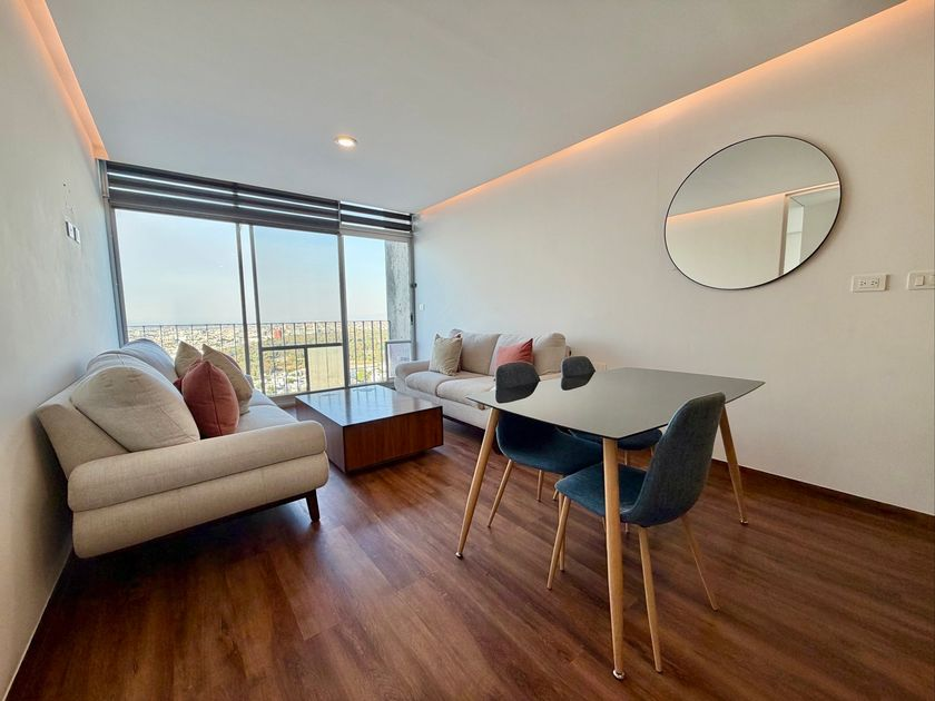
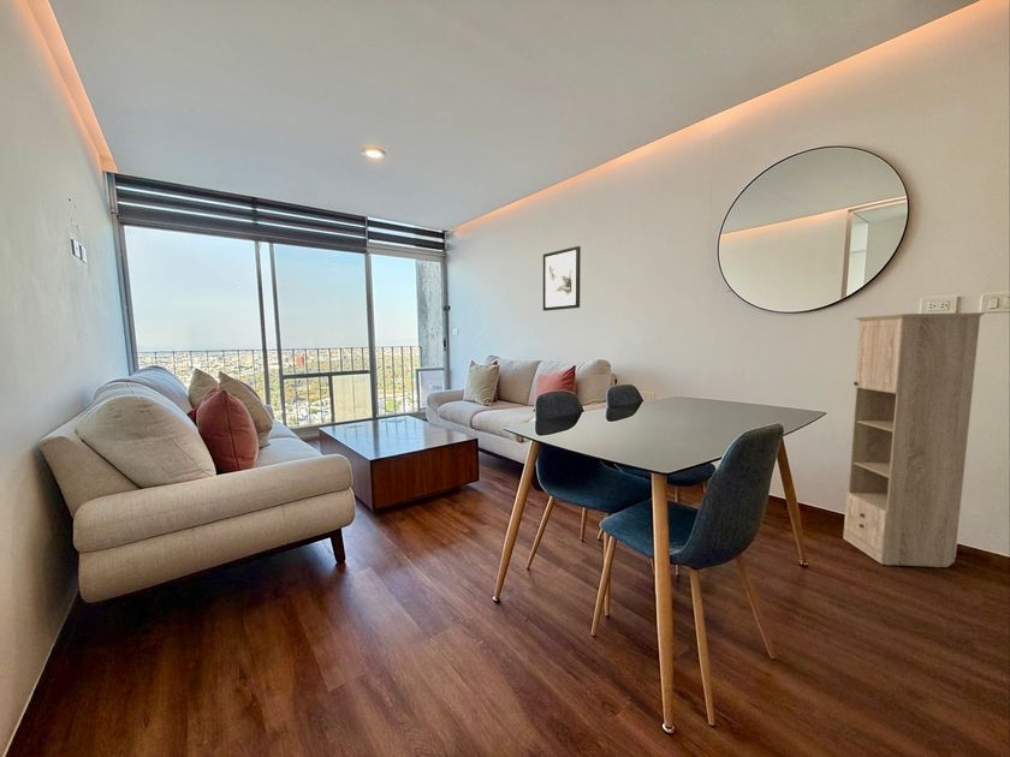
+ wall art (560, 280)
+ storage cabinet (903, 436)
